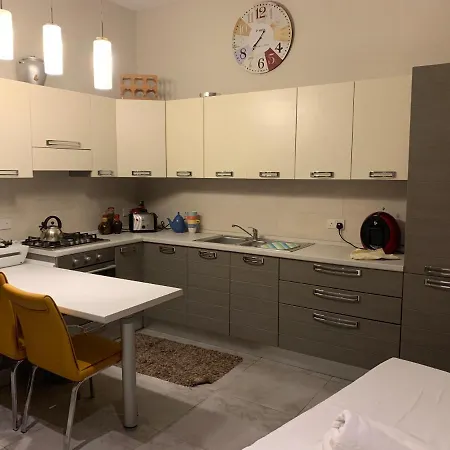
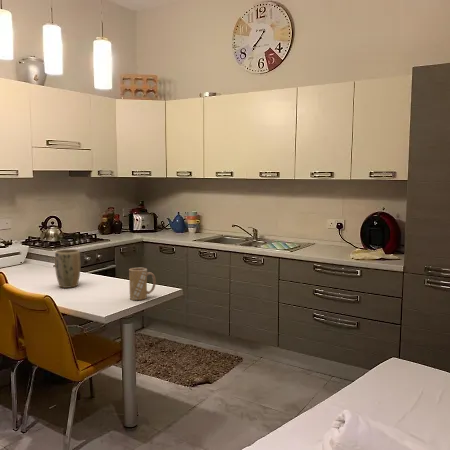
+ plant pot (68, 268)
+ mug (141, 282)
